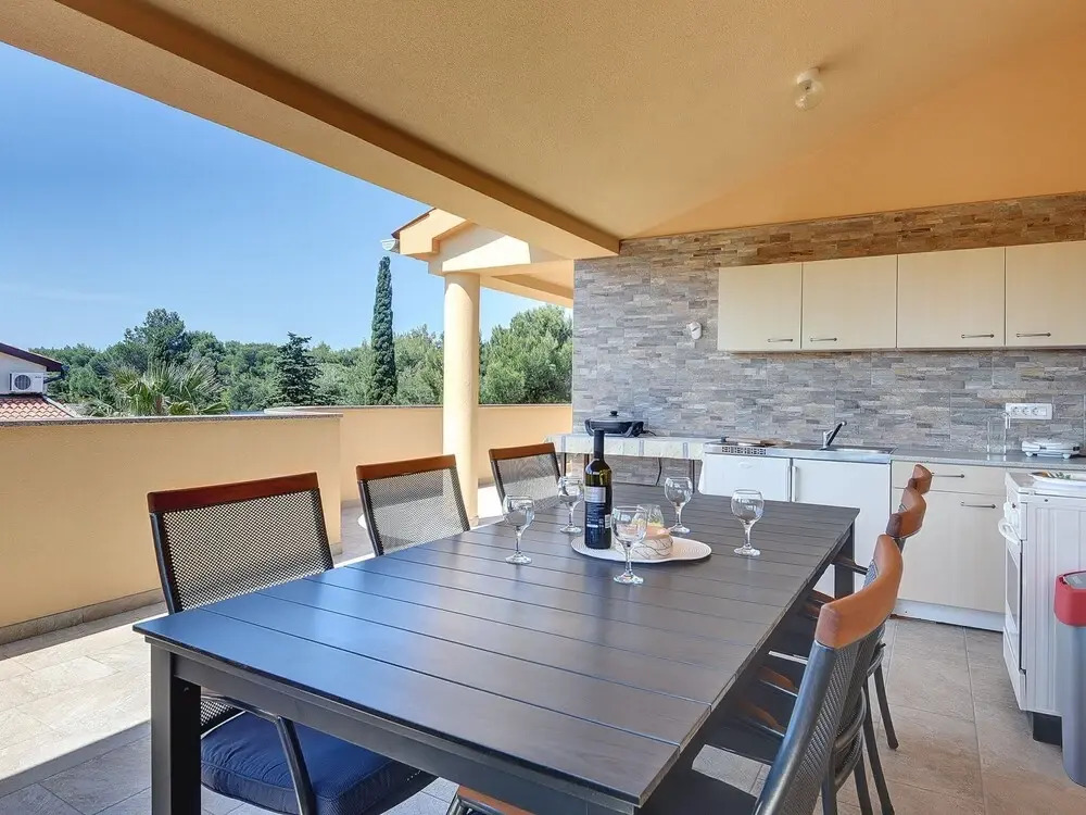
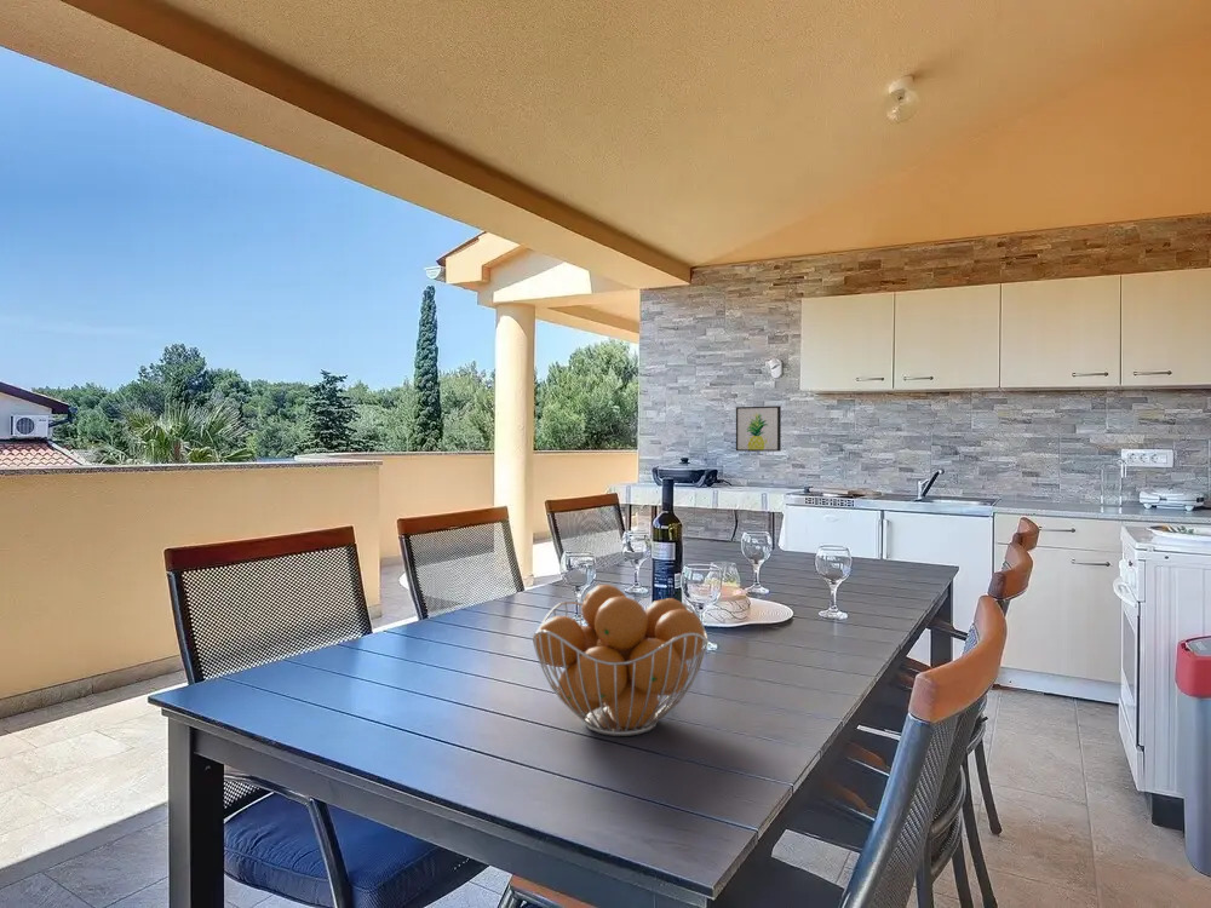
+ wall art (758, 429)
+ fruit basket (620, 656)
